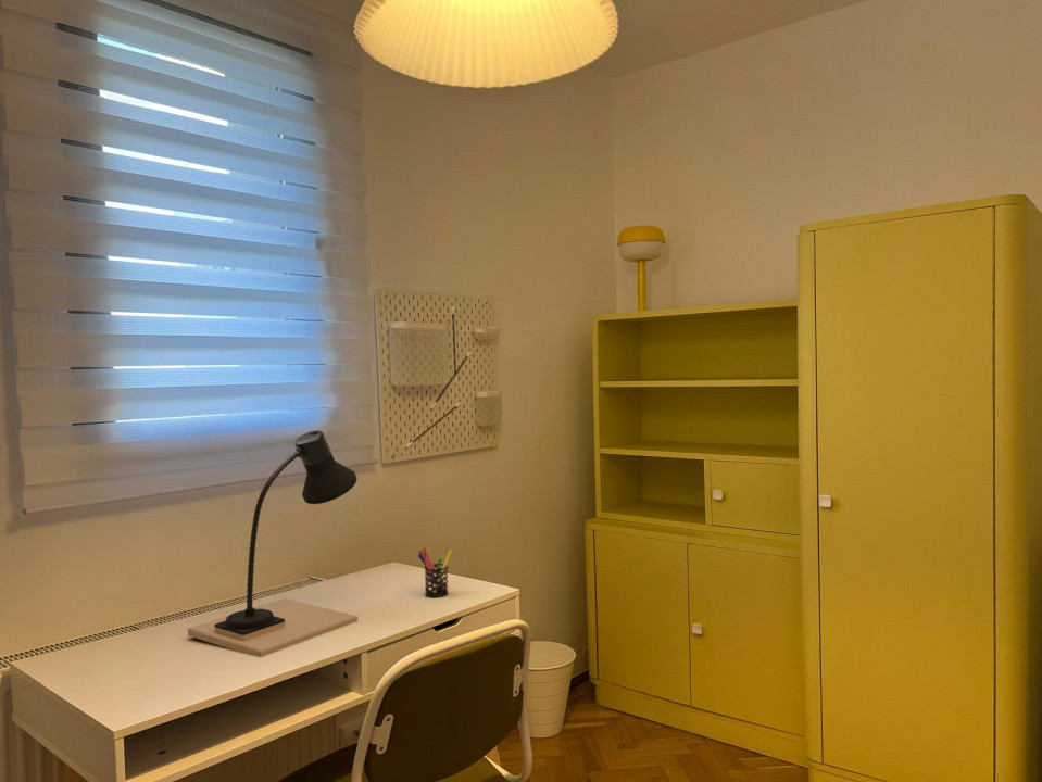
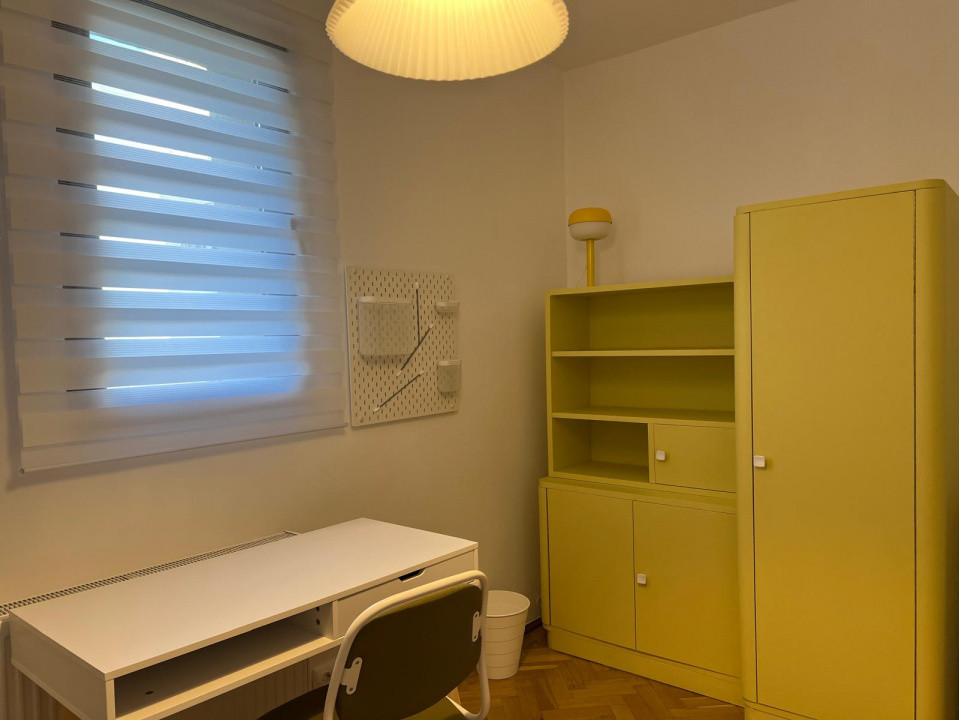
- pen holder (435, 570)
- desk lamp (306, 502)
